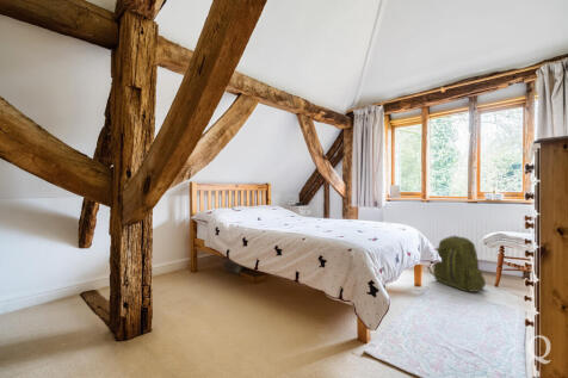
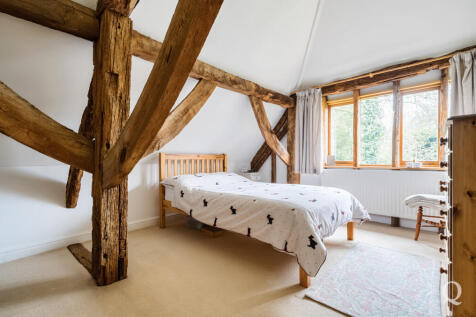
- backpack (455, 260)
